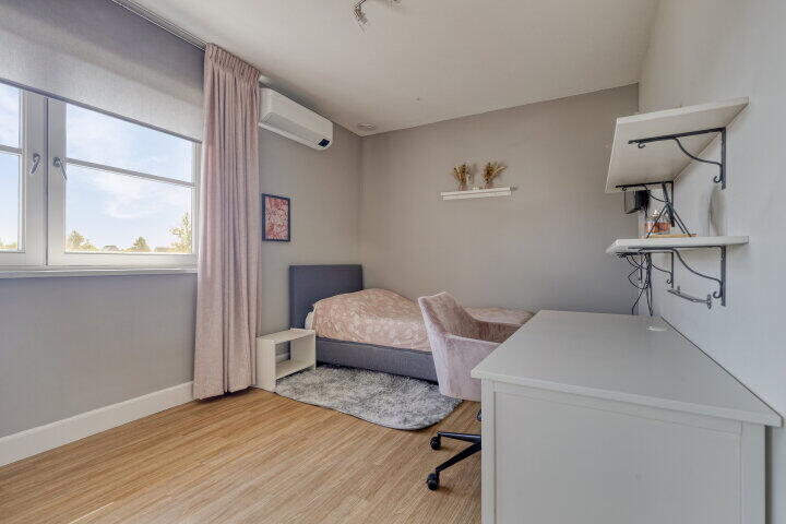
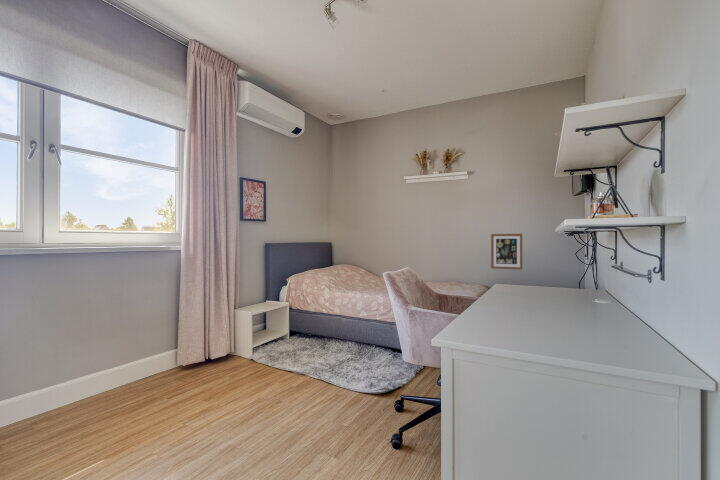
+ wall art (506, 251)
